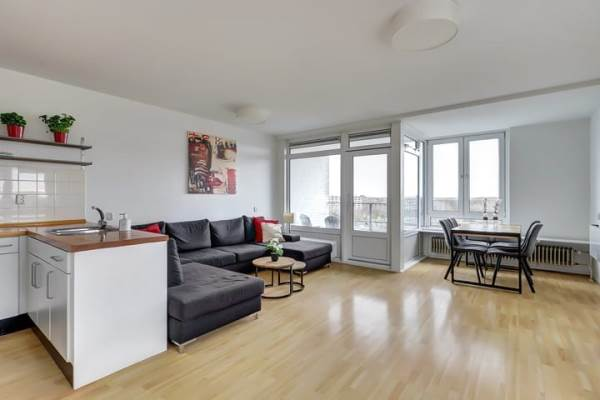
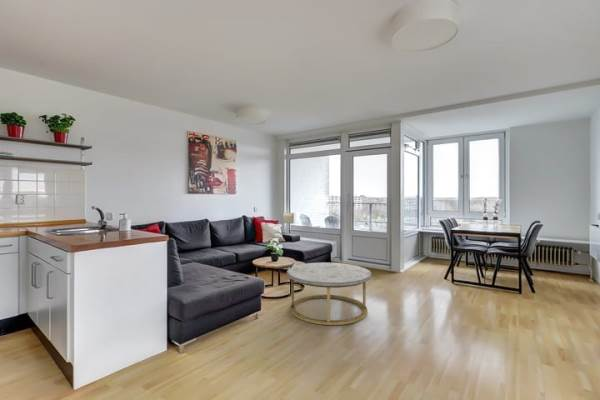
+ coffee table (328, 290)
